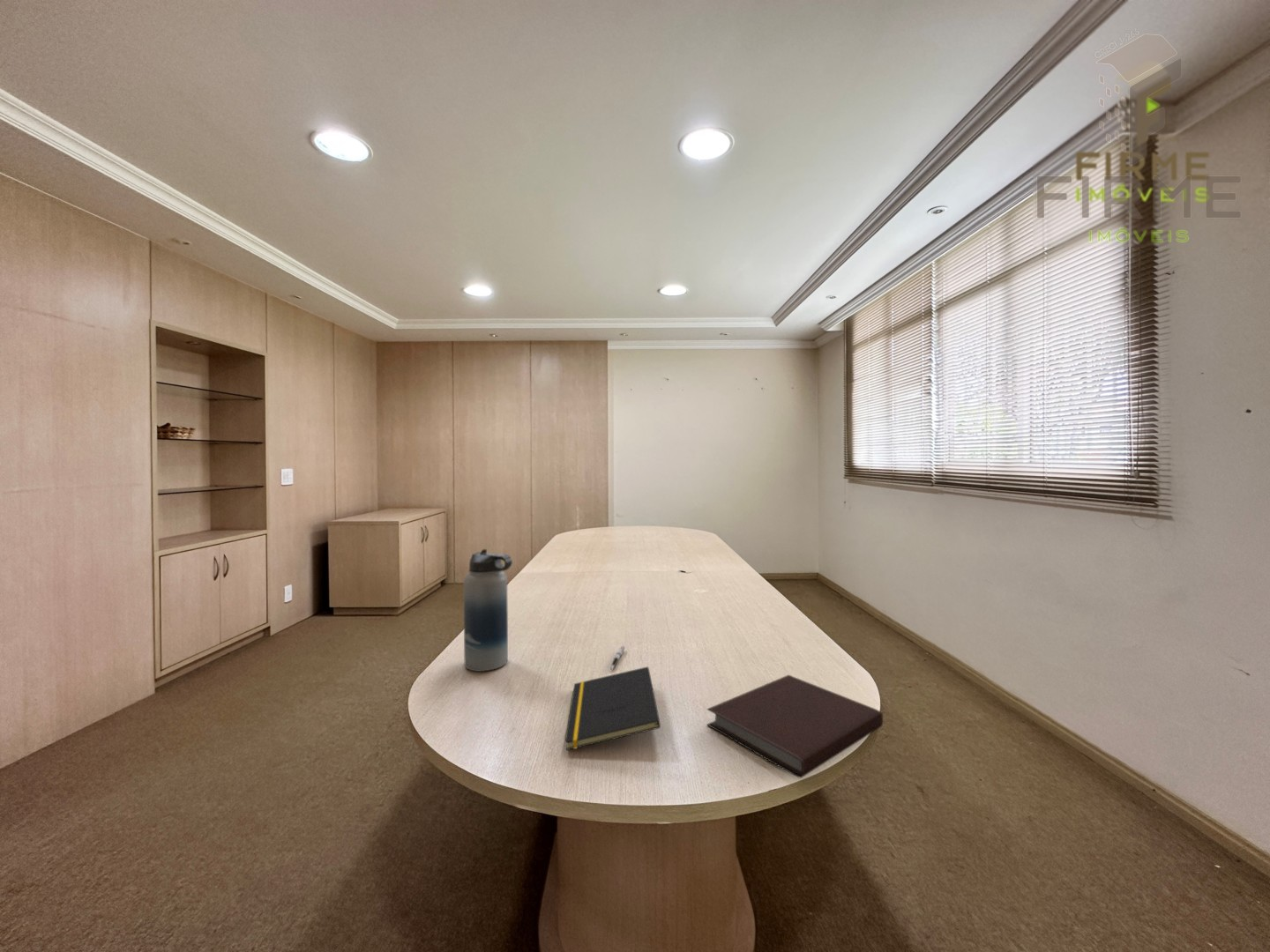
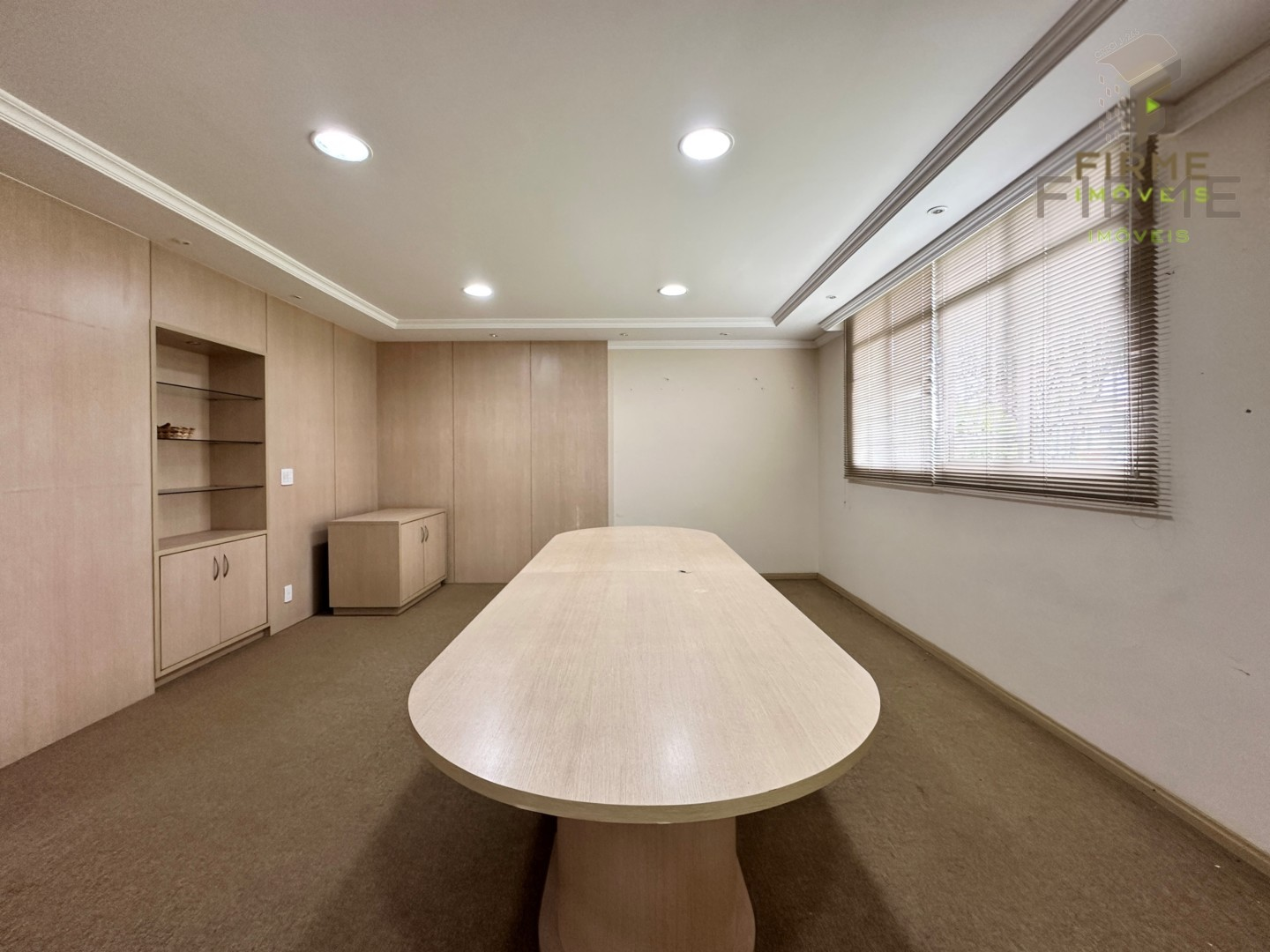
- pen (617, 657)
- notebook (794, 718)
- water bottle (487, 606)
- notepad (612, 703)
